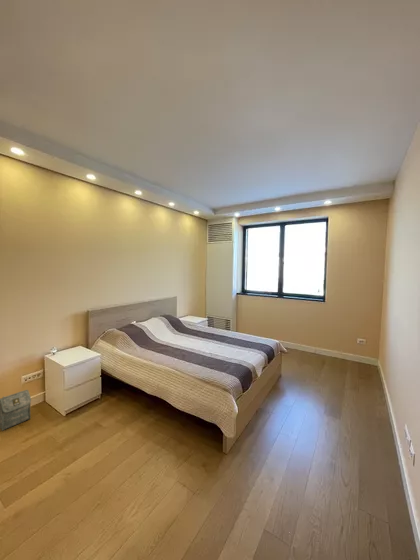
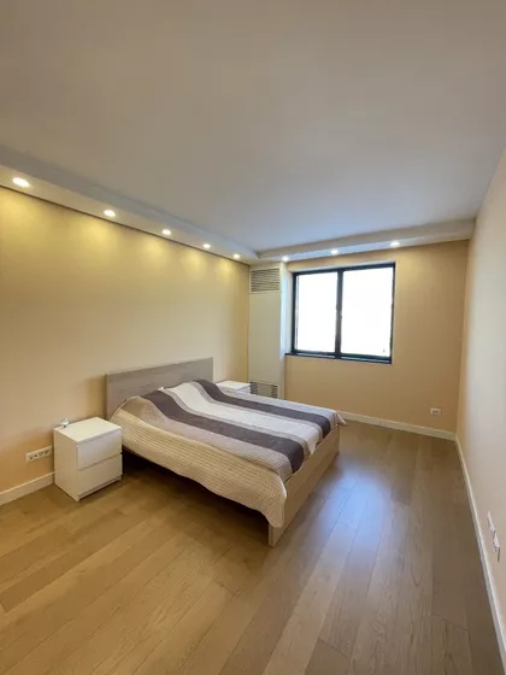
- bag (14, 408)
